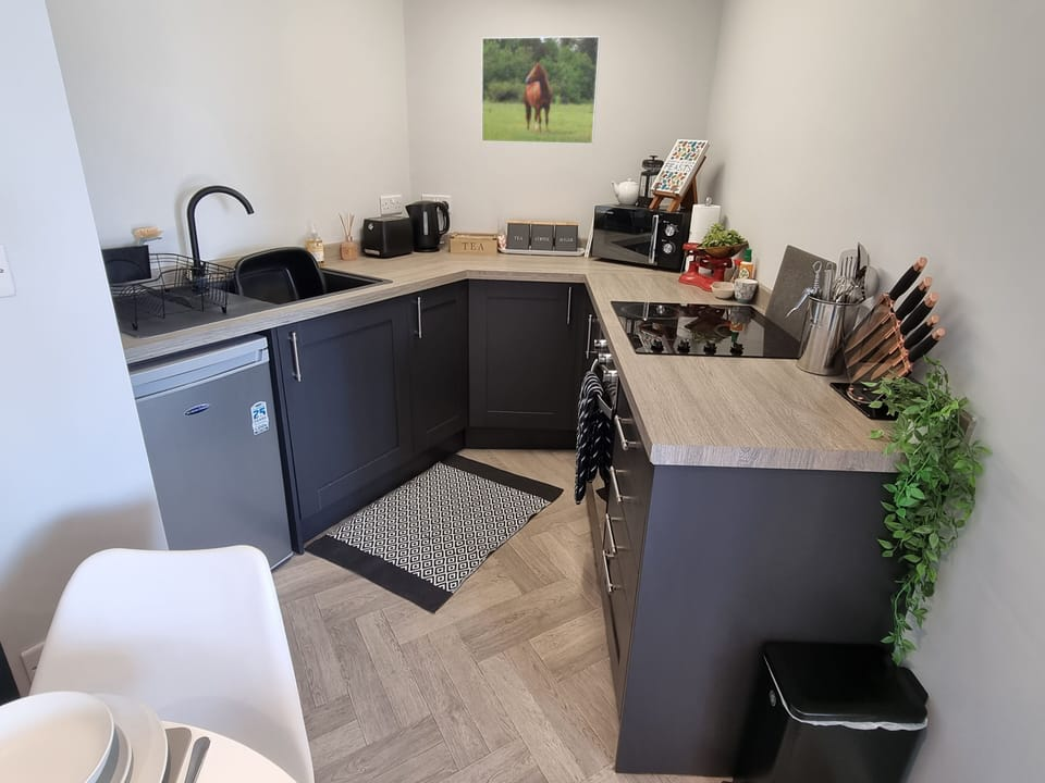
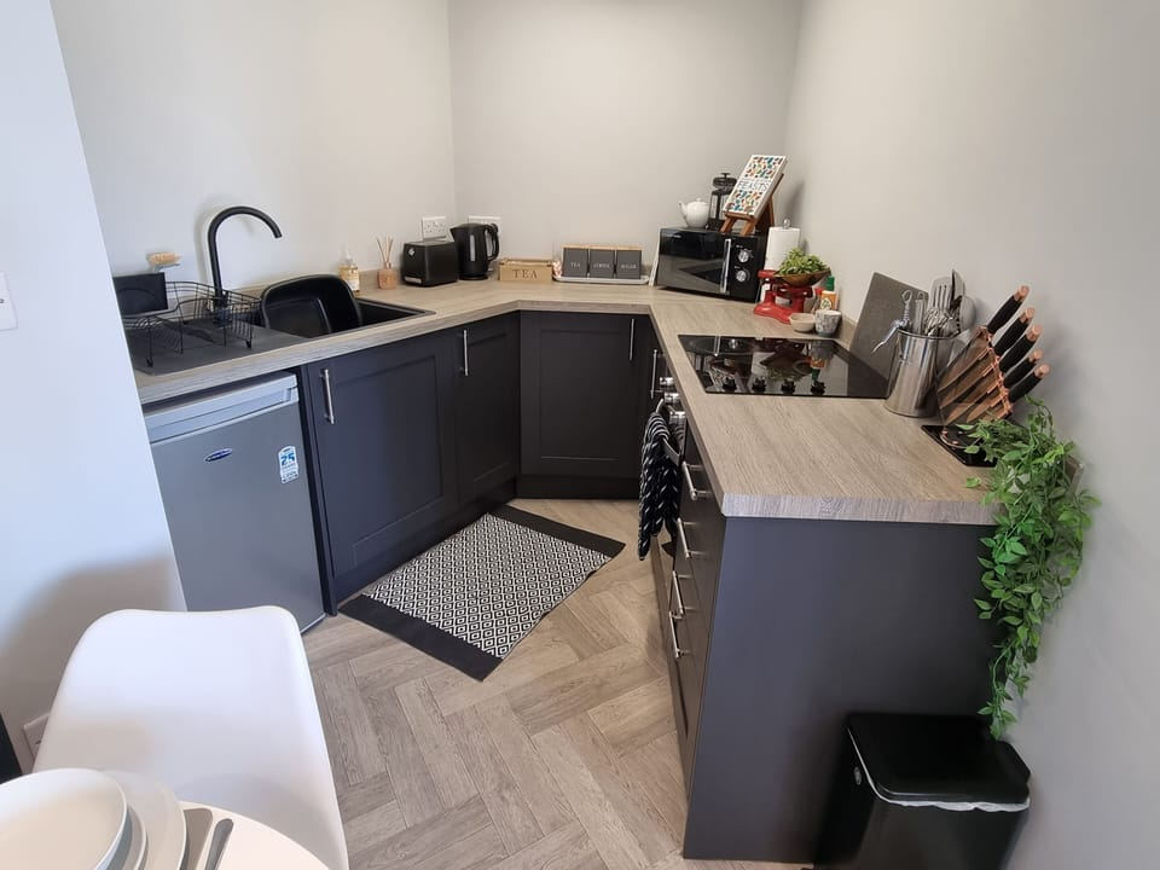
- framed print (538, 91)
